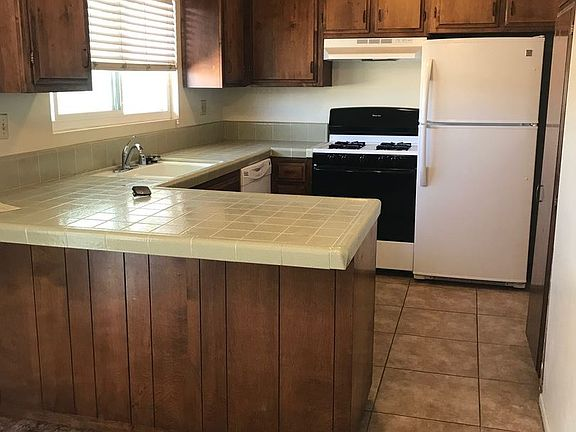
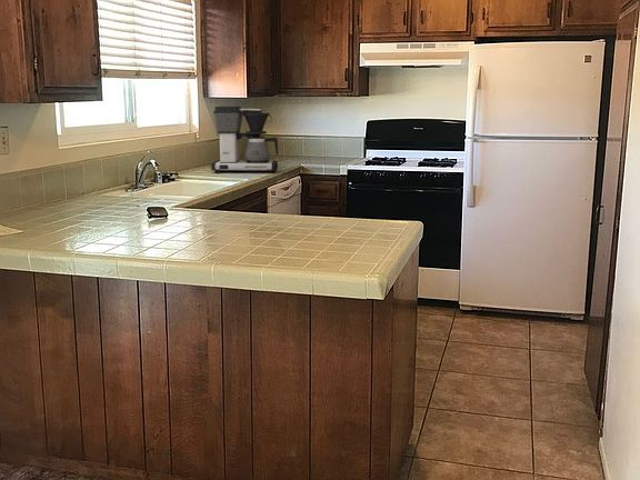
+ coffee maker (247, 137)
